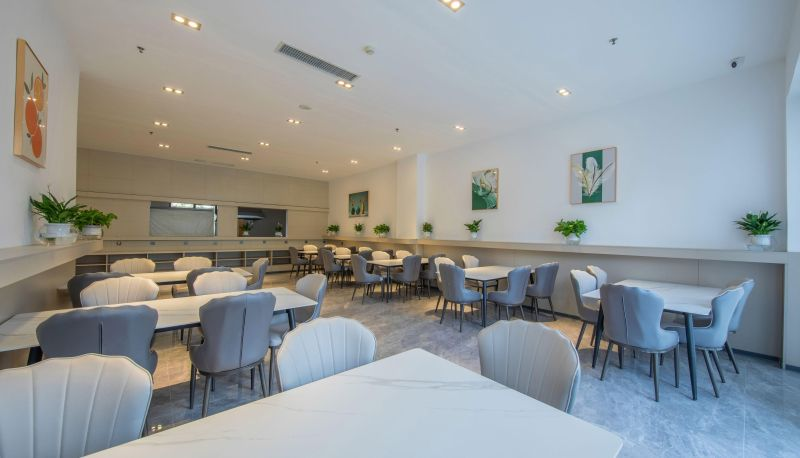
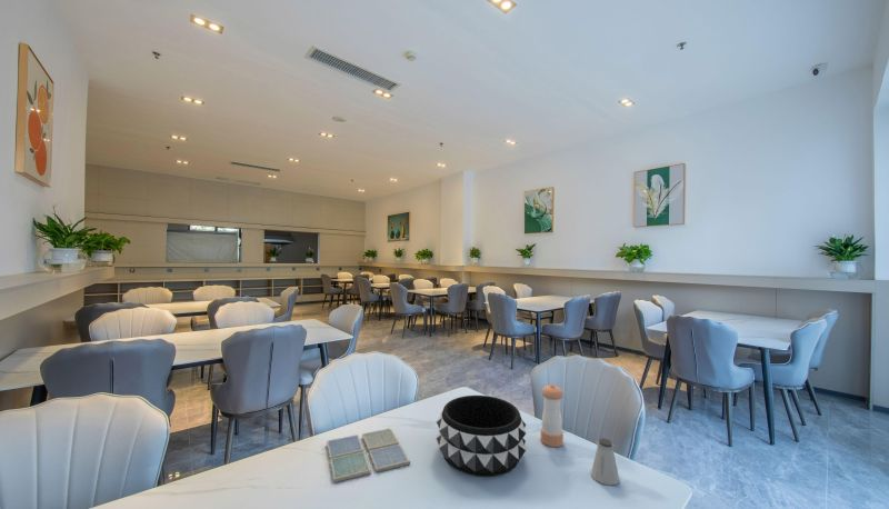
+ drink coaster (368, 451)
+ pepper shaker (551, 412)
+ saltshaker (605, 459)
+ decorative bowl (480, 431)
